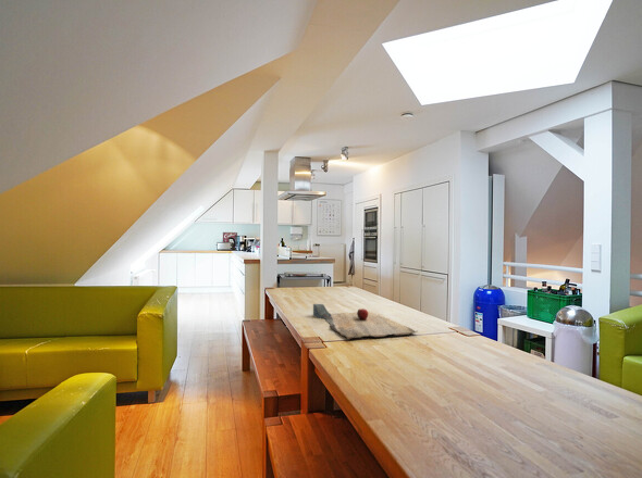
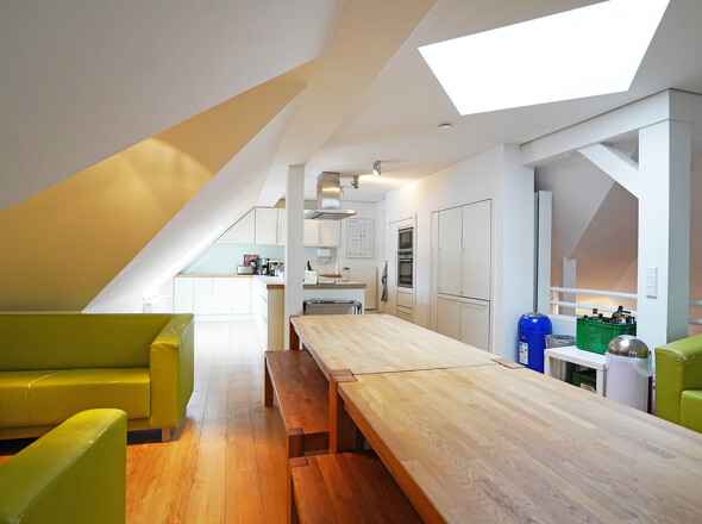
- cutting board (360, 316)
